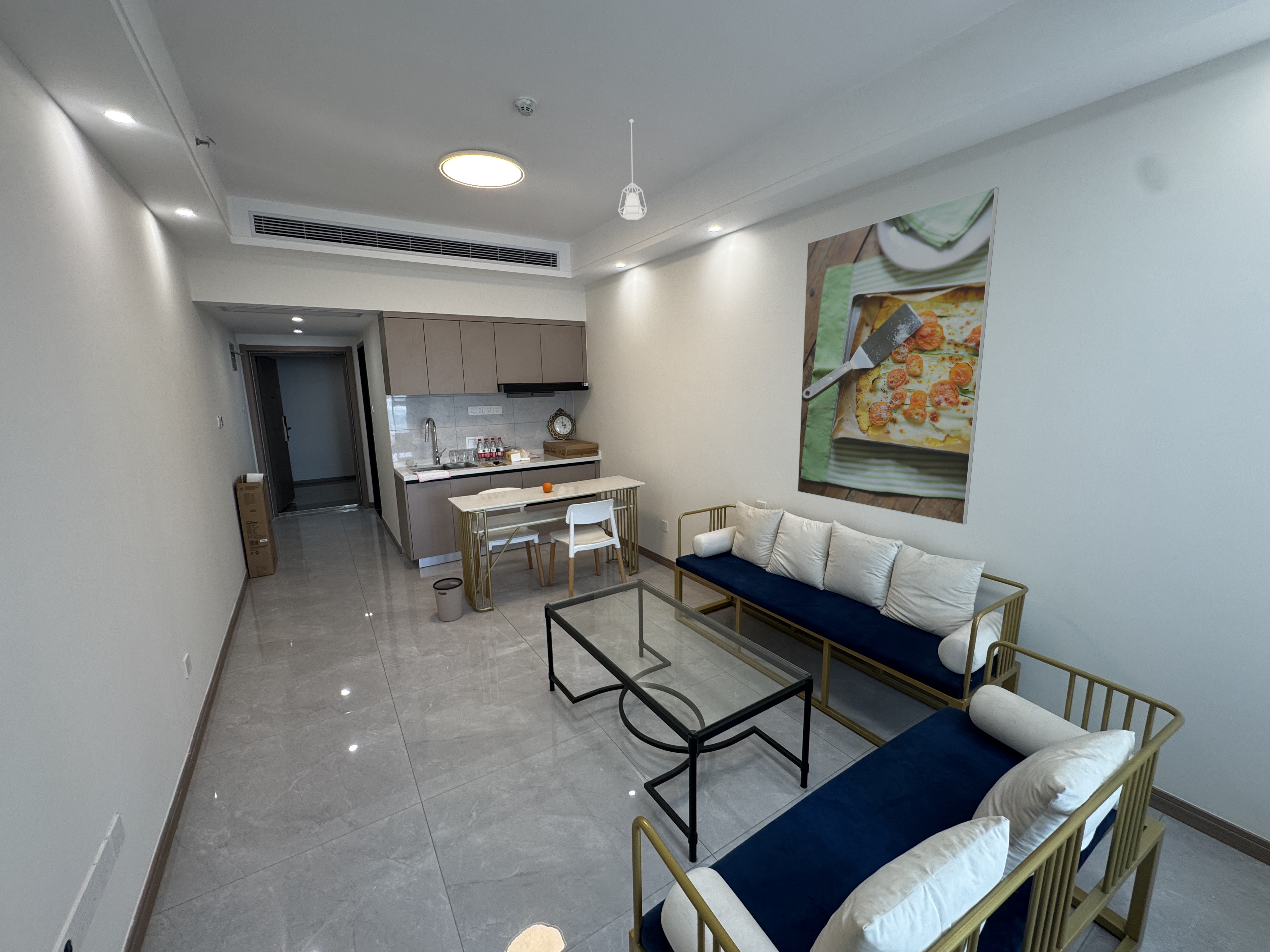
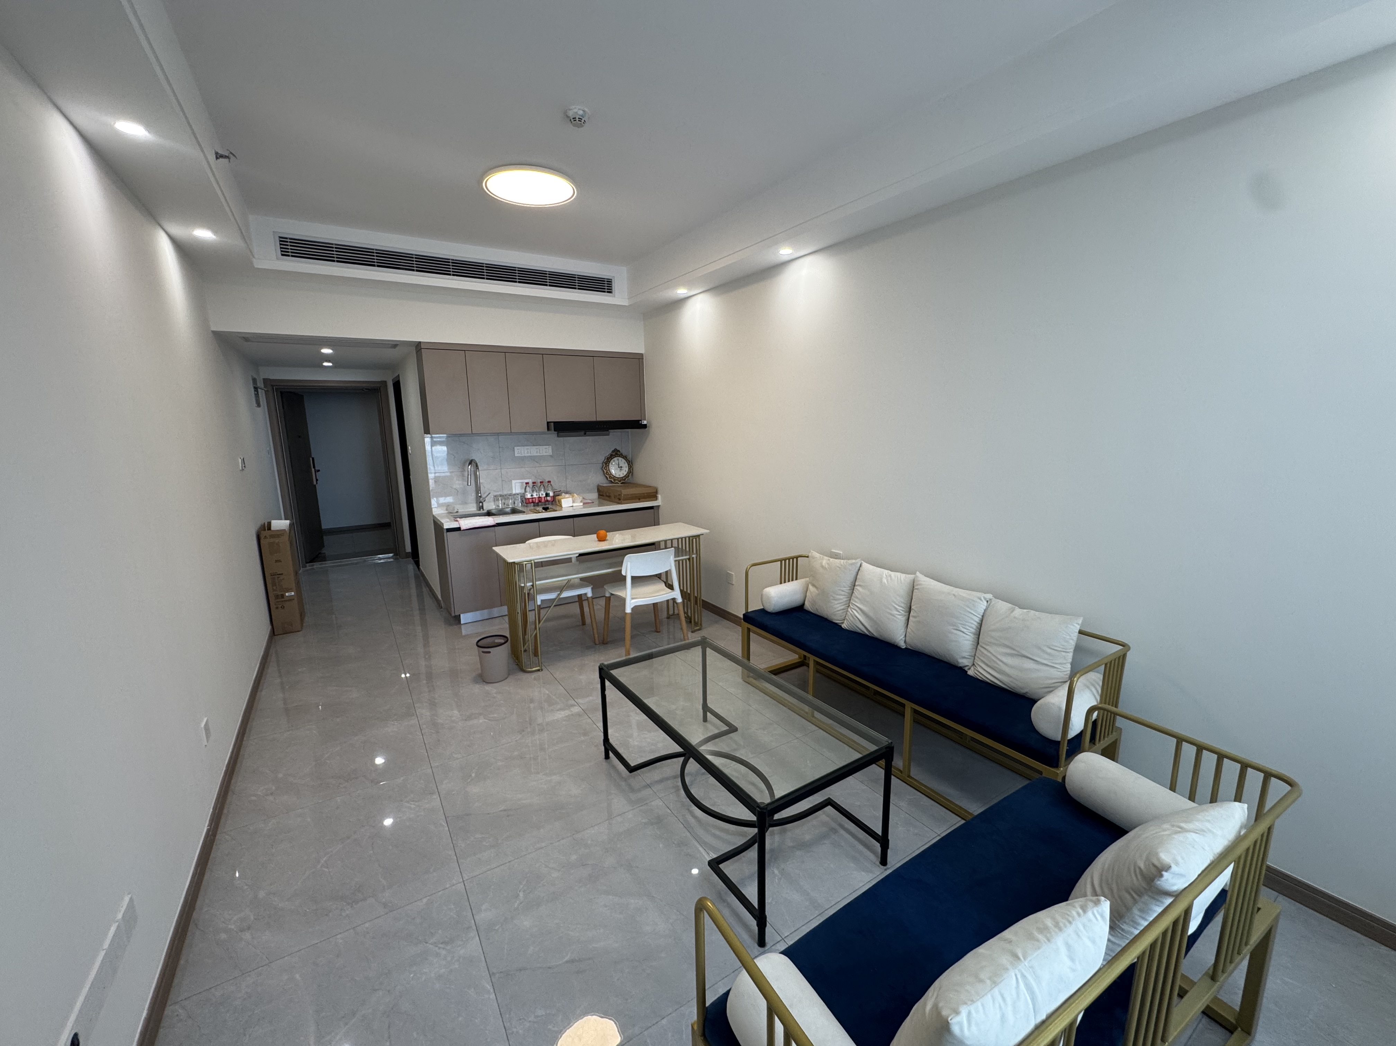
- pendant lamp (632, 169)
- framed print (879, 369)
